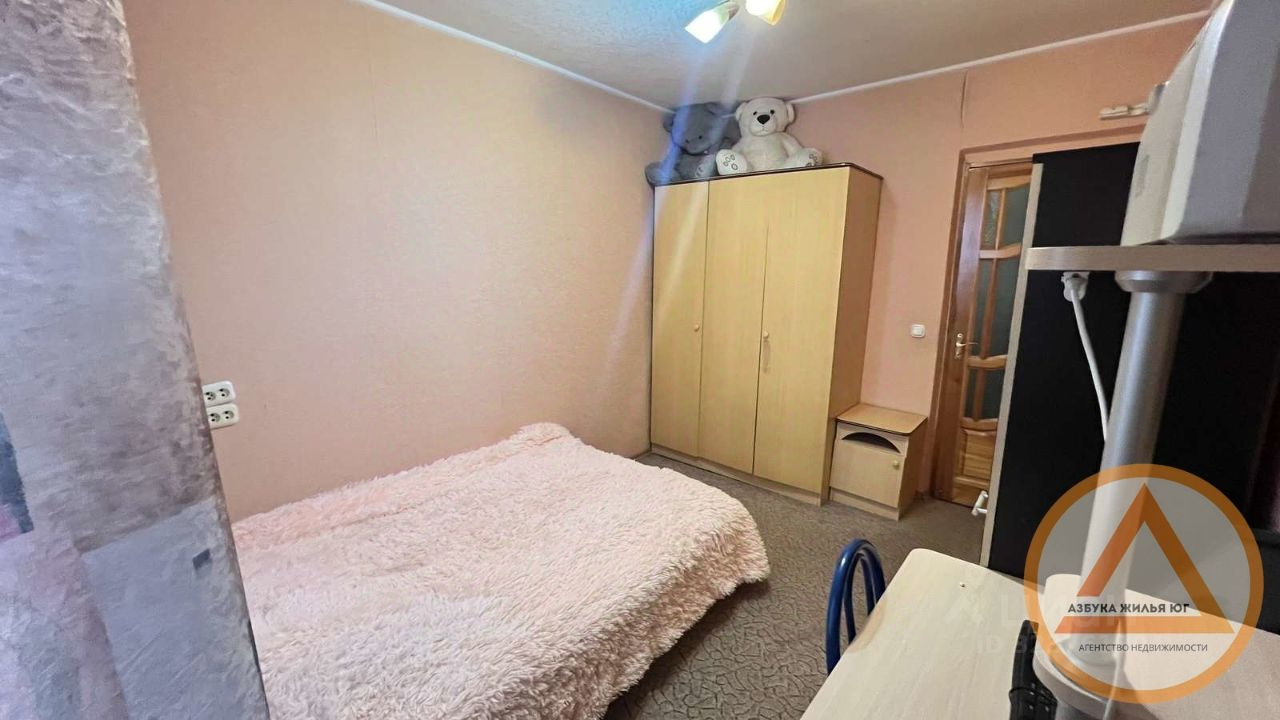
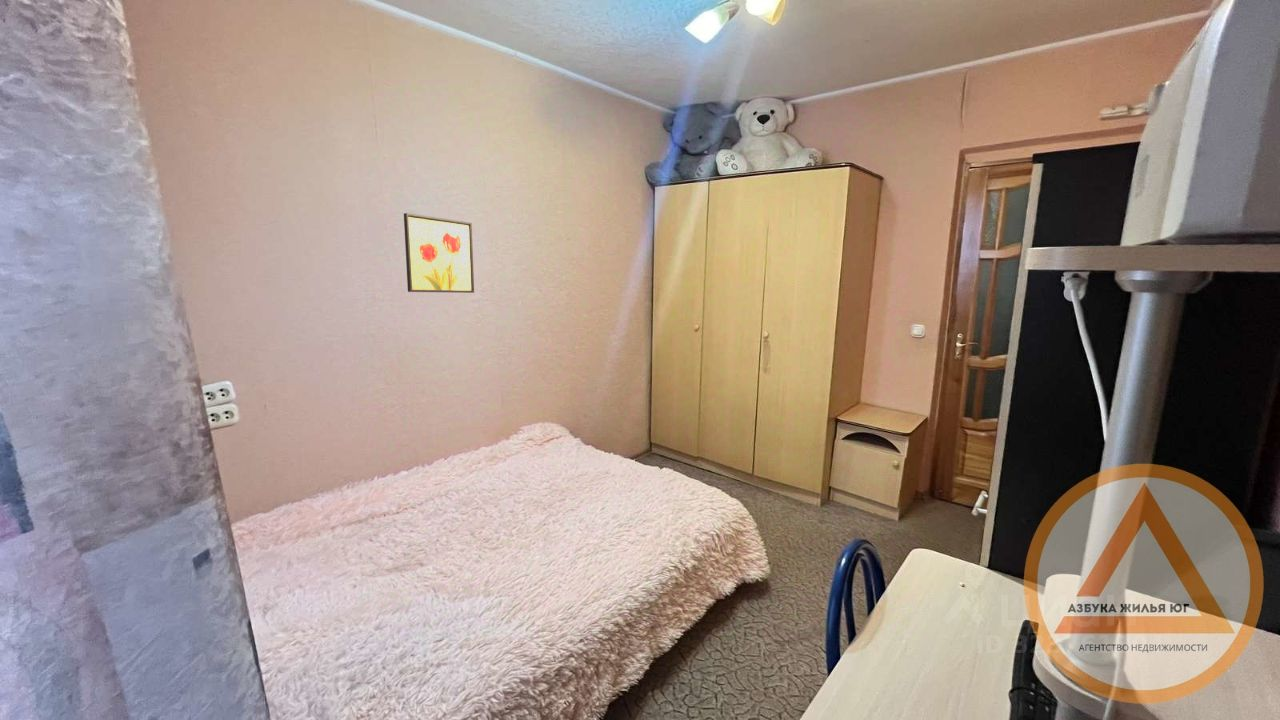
+ wall art (440, 255)
